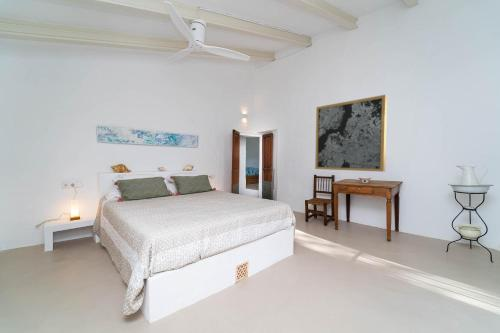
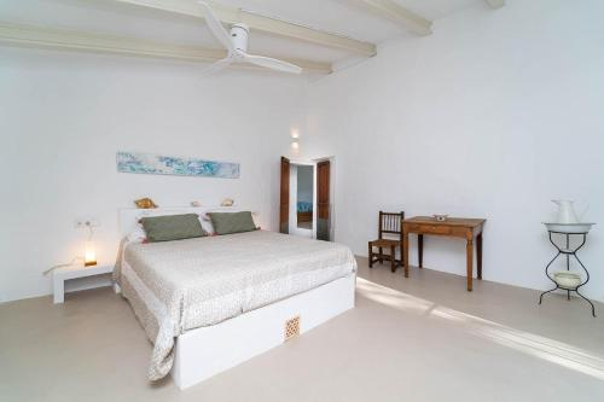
- wall art (347, 136)
